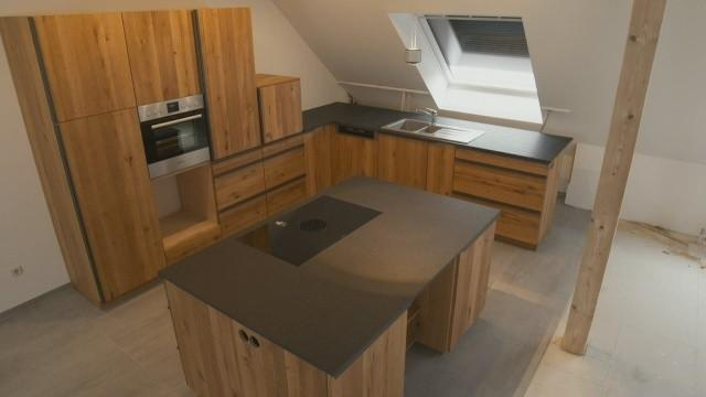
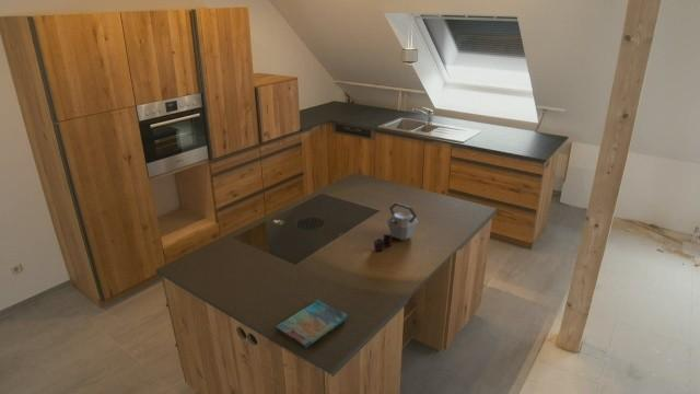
+ dish towel (312, 322)
+ kettle (393, 225)
